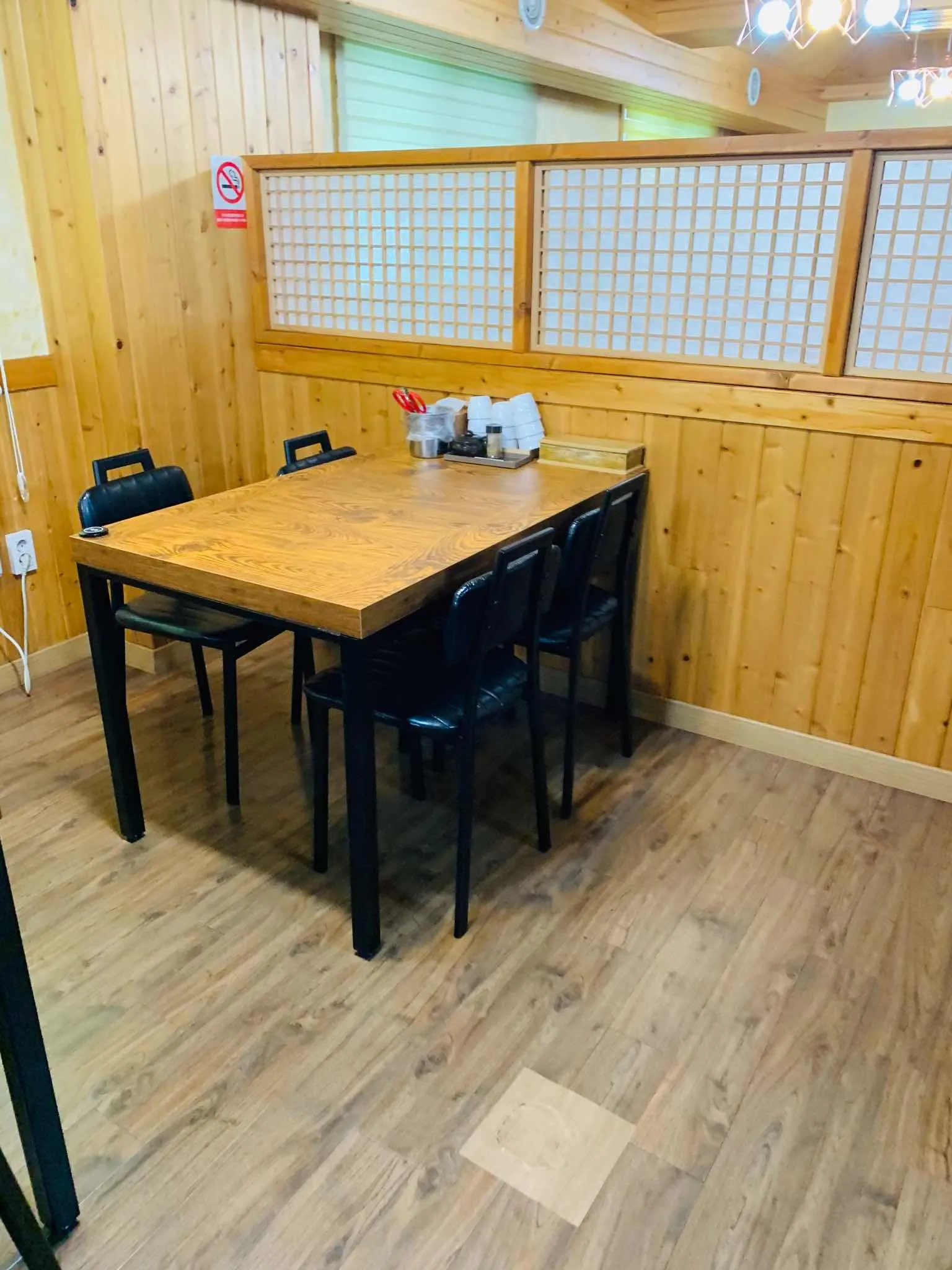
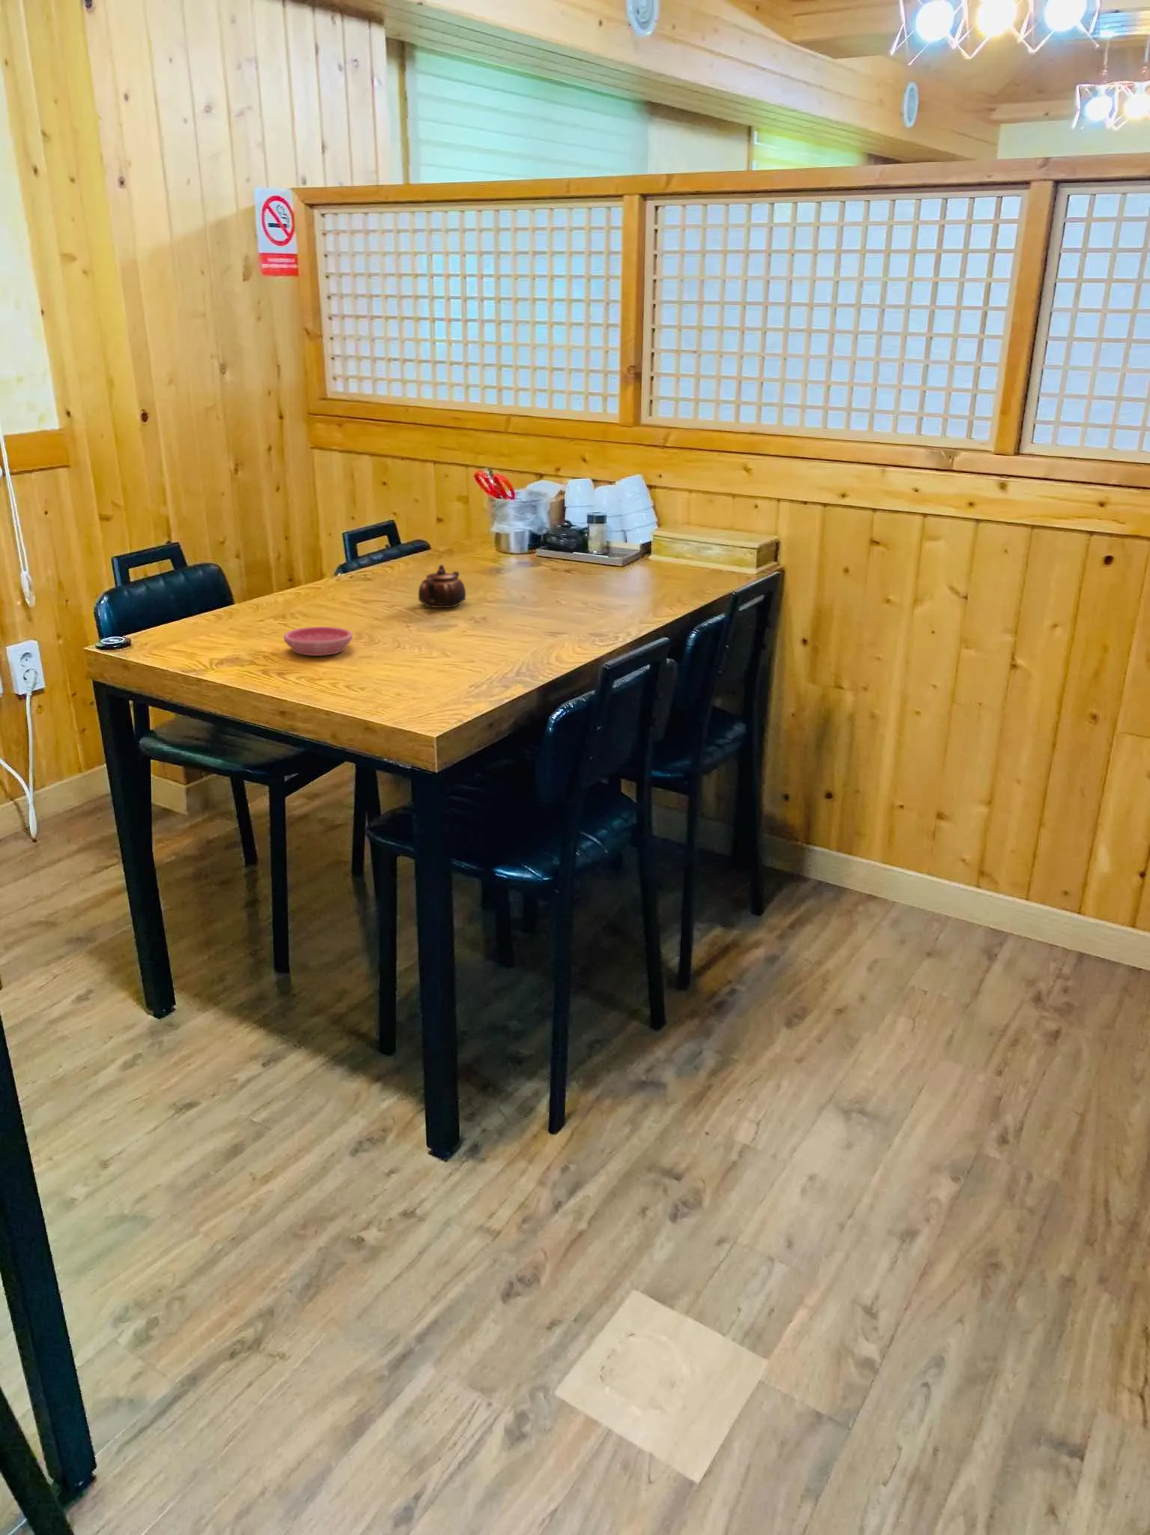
+ saucer (318, 642)
+ teapot (440, 585)
